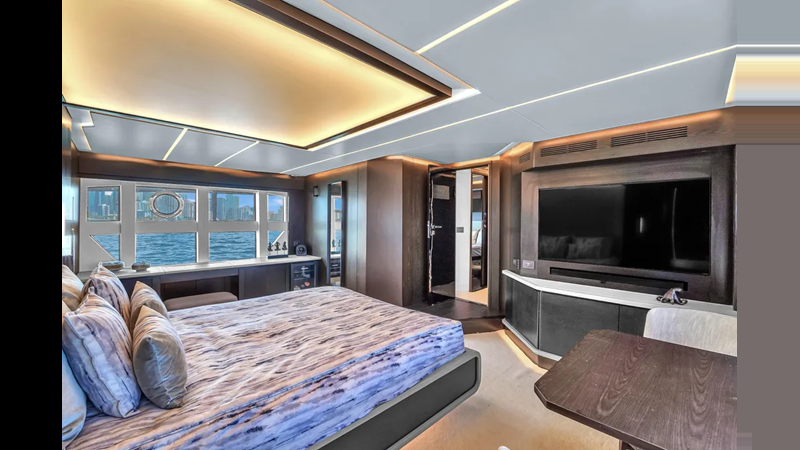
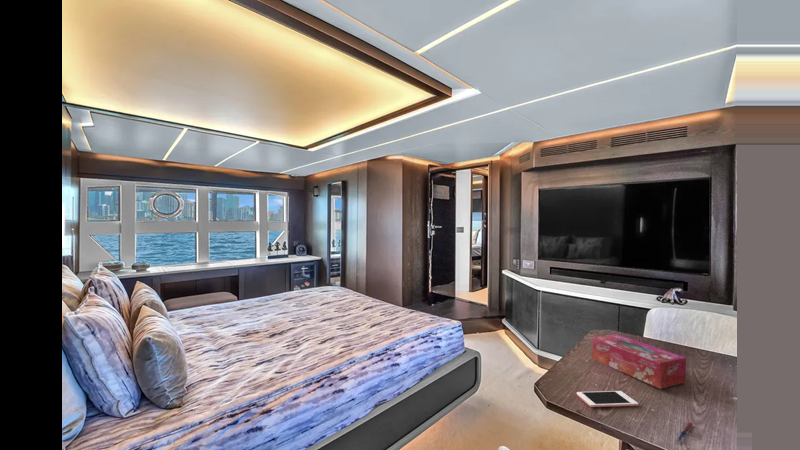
+ tissue box (635, 358)
+ cell phone (606, 398)
+ pen (684, 431)
